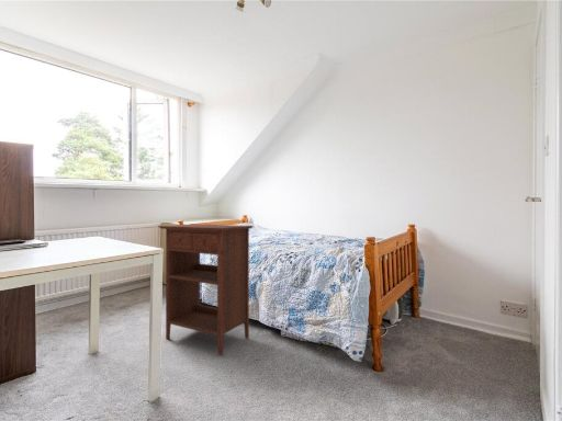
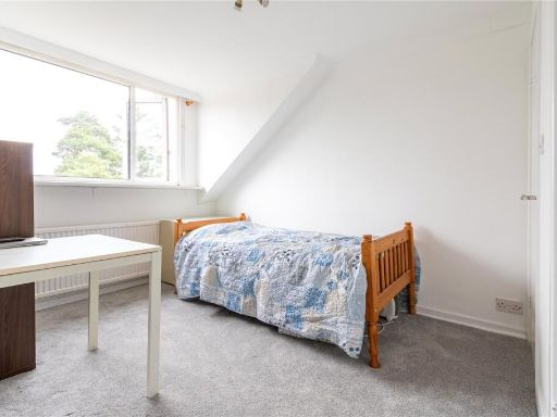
- nightstand (205, 282)
